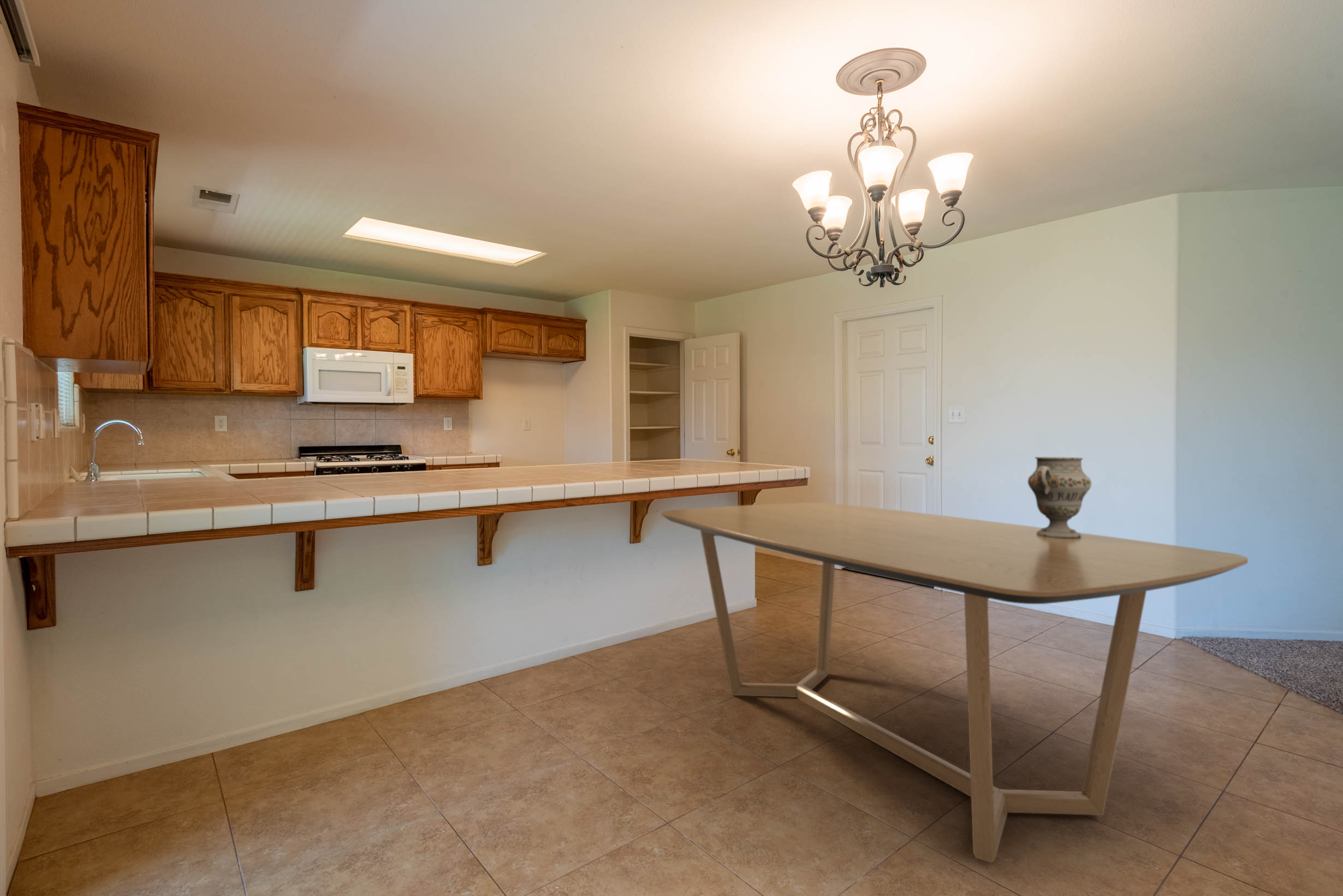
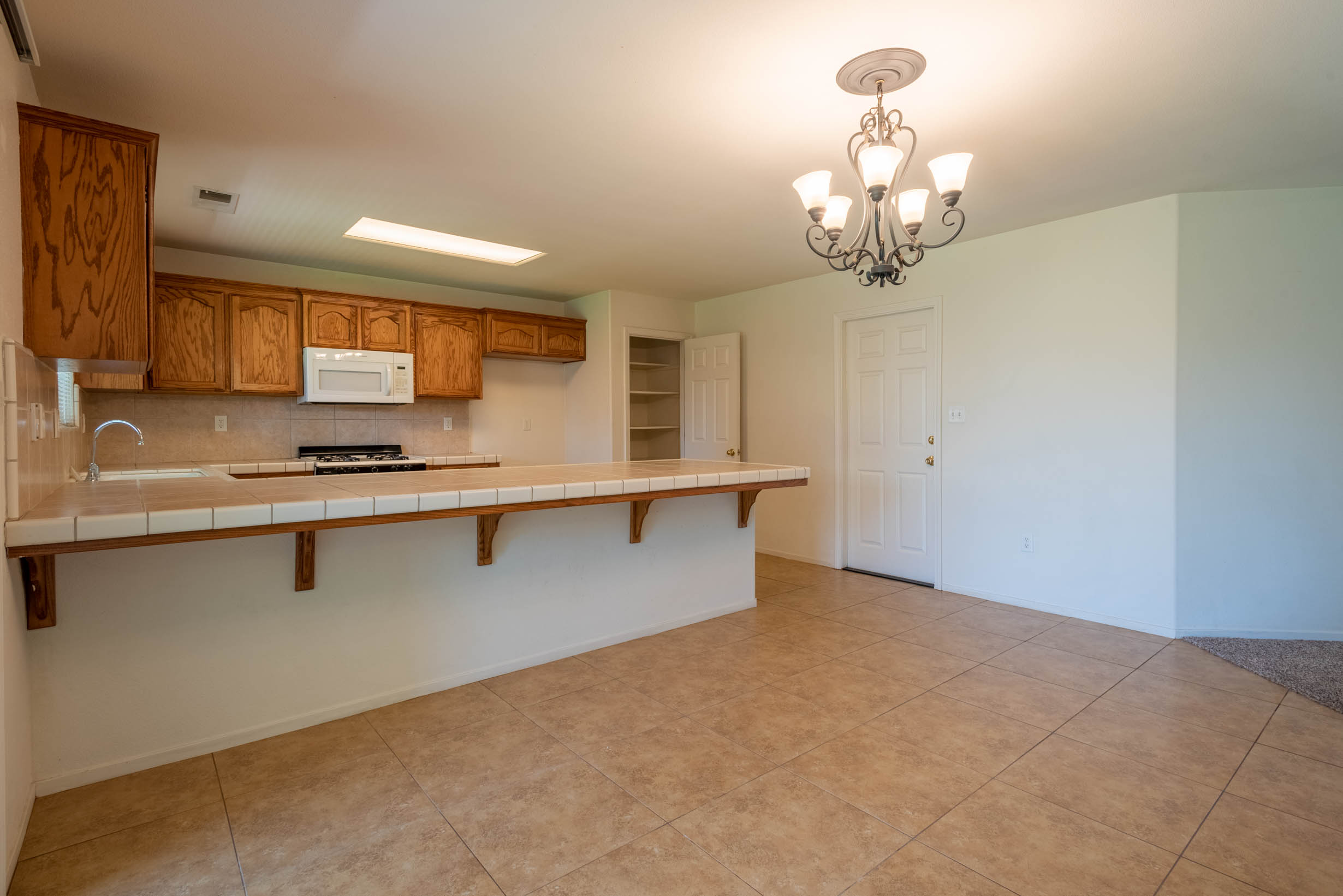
- decorative vase (1059, 495)
- dining table (830, 634)
